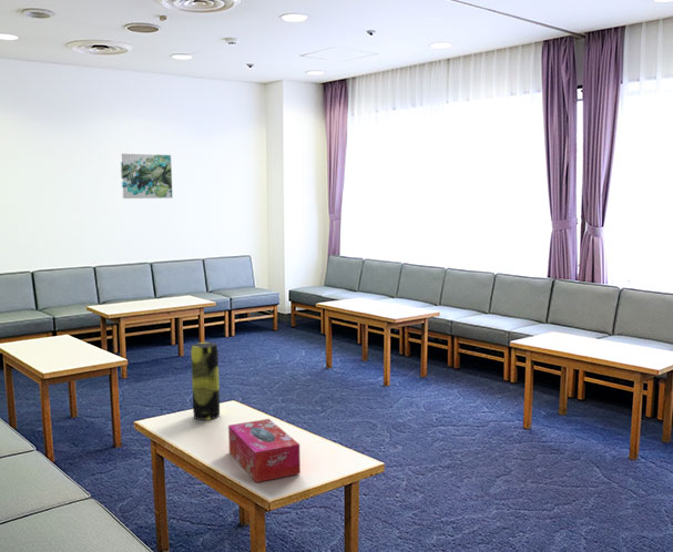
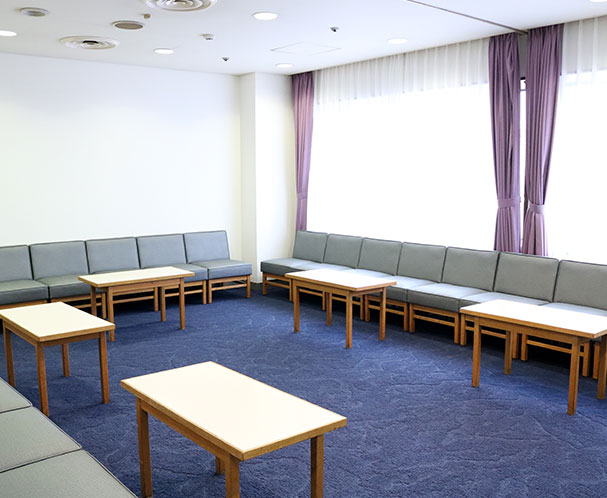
- tissue box (263, 448)
- vase (205, 380)
- wall art (146, 176)
